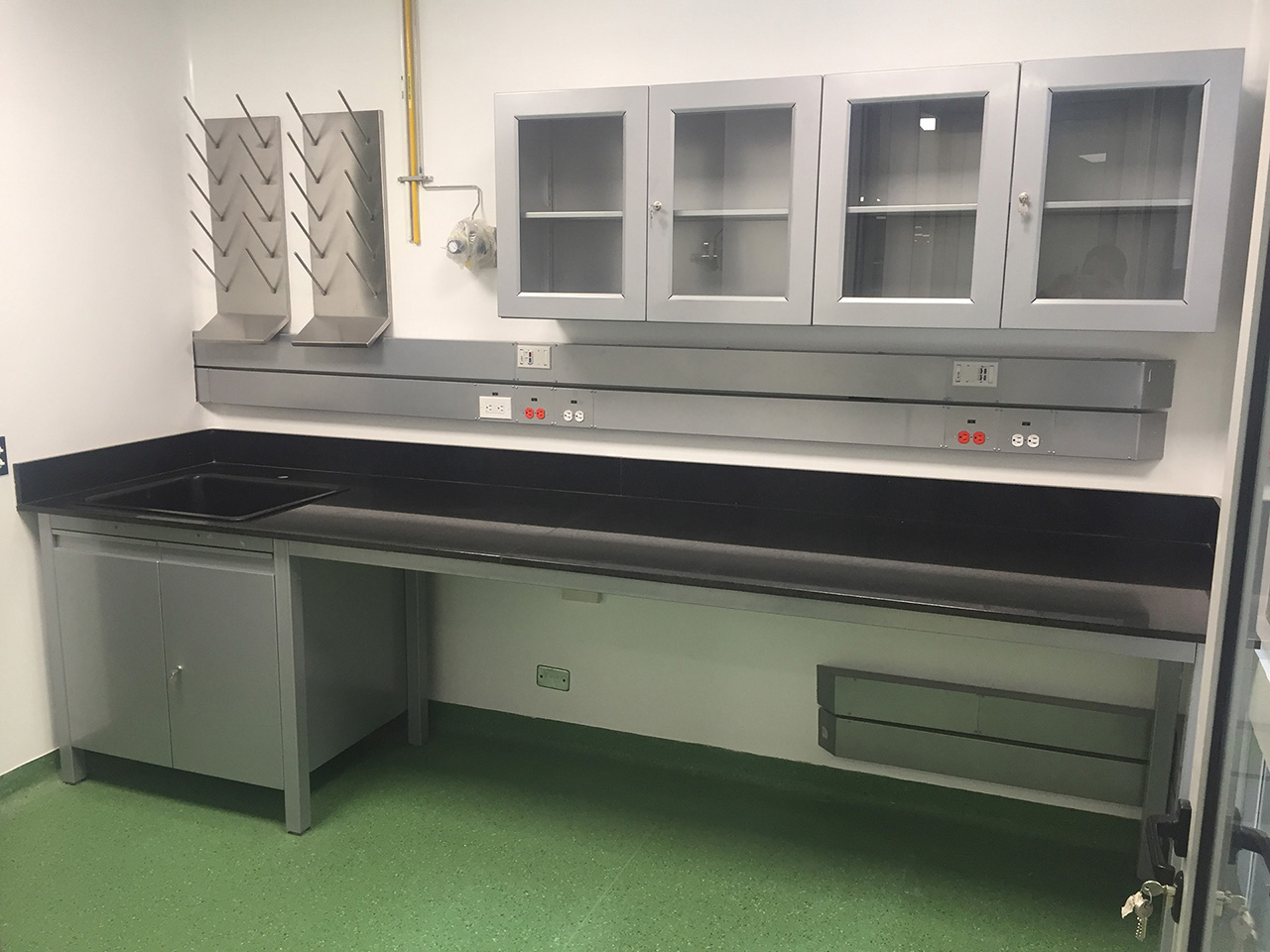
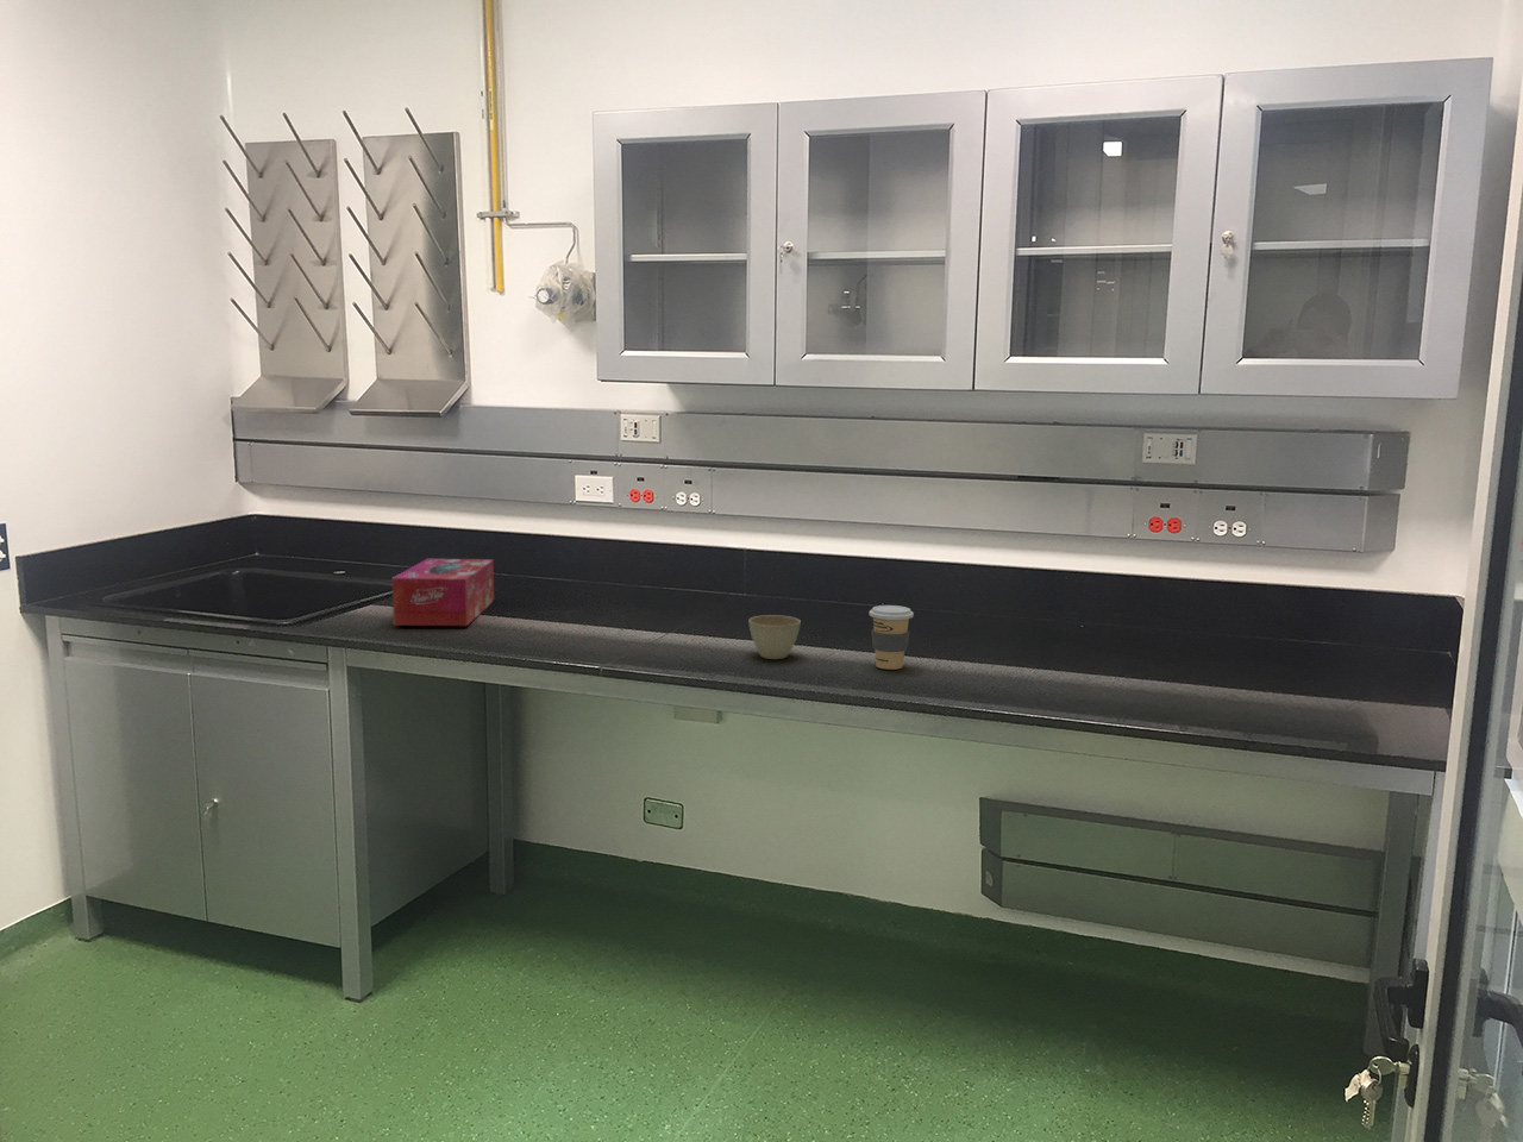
+ coffee cup (890, 637)
+ tissue box (445, 590)
+ flower pot (773, 638)
